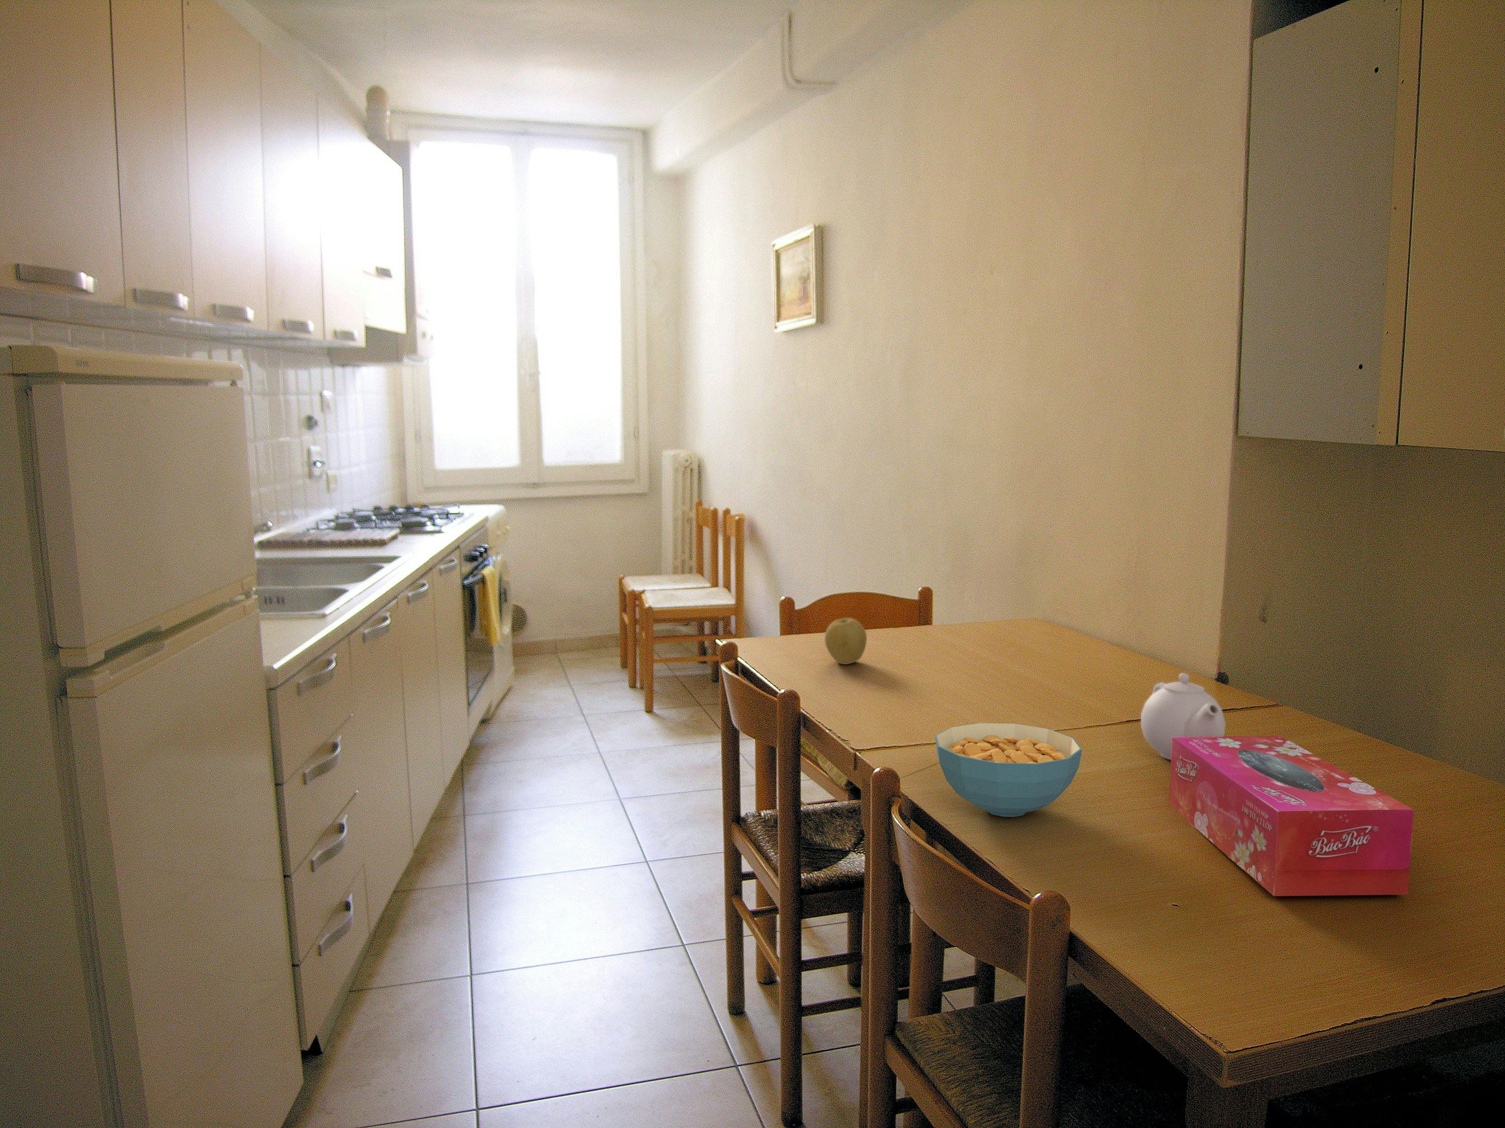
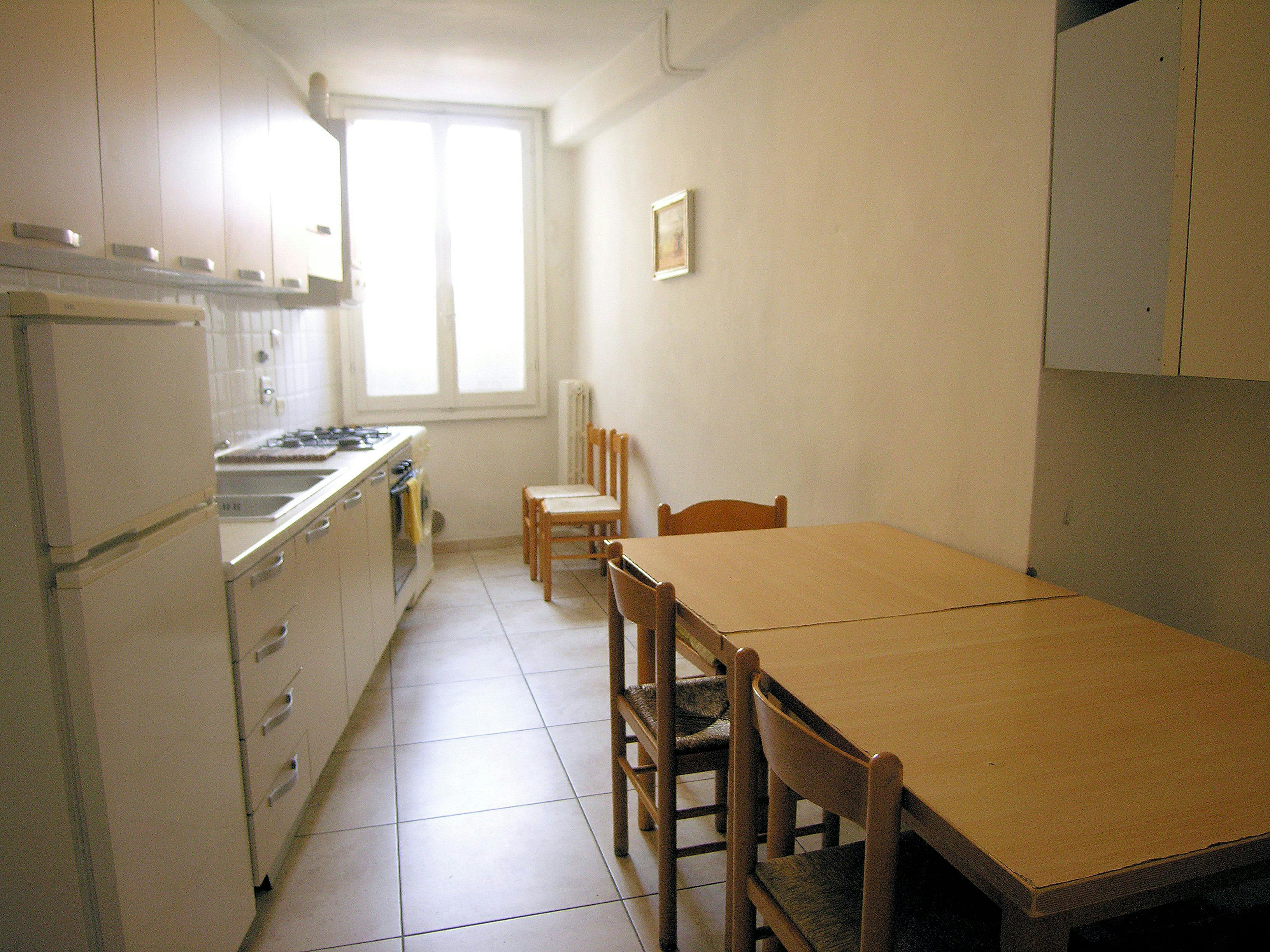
- fruit (845, 641)
- tissue box (1277, 807)
- teapot (1183, 714)
- cereal bowl (1006, 775)
